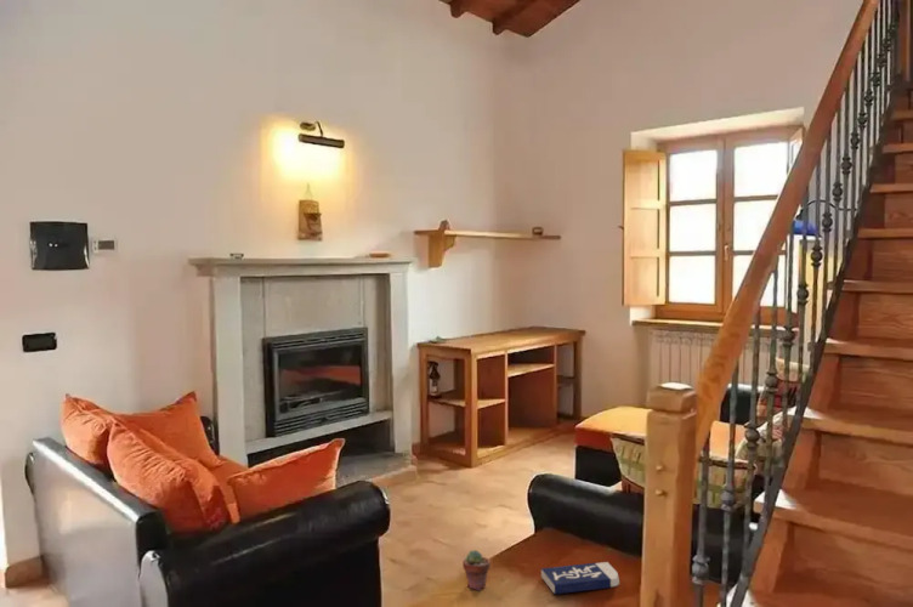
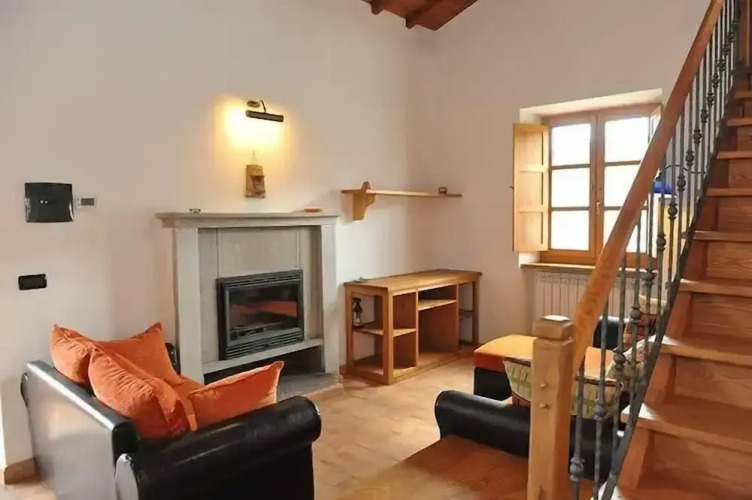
- book (582, 577)
- potted succulent (476, 568)
